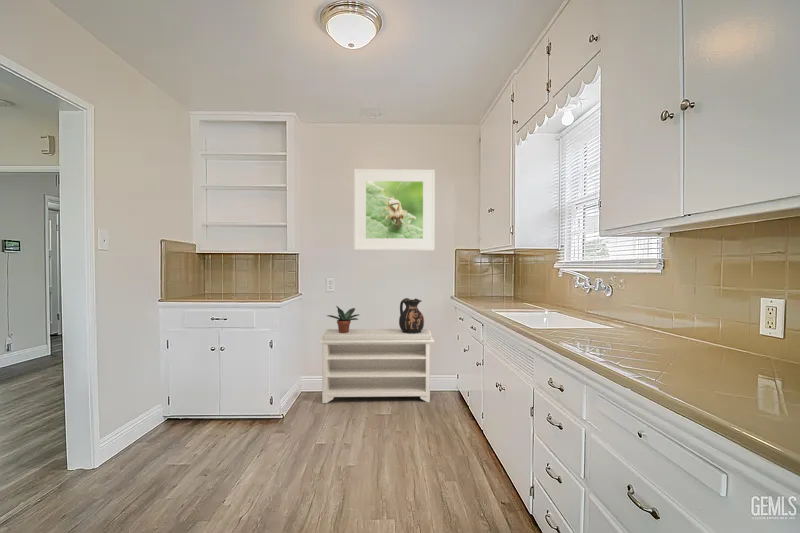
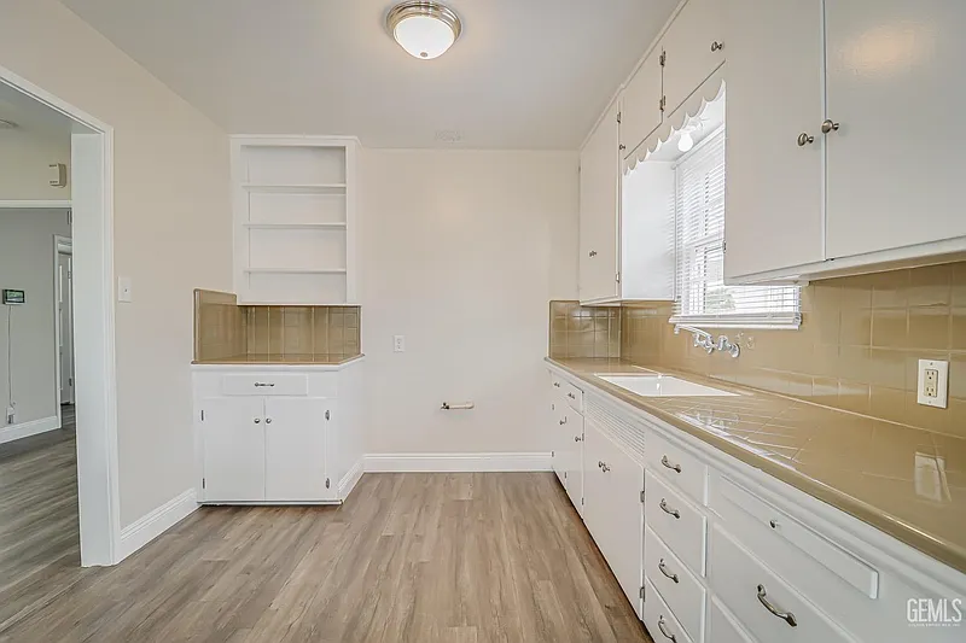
- bench (377, 364)
- ceramic jug (411, 315)
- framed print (394, 209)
- potted plant (344, 318)
